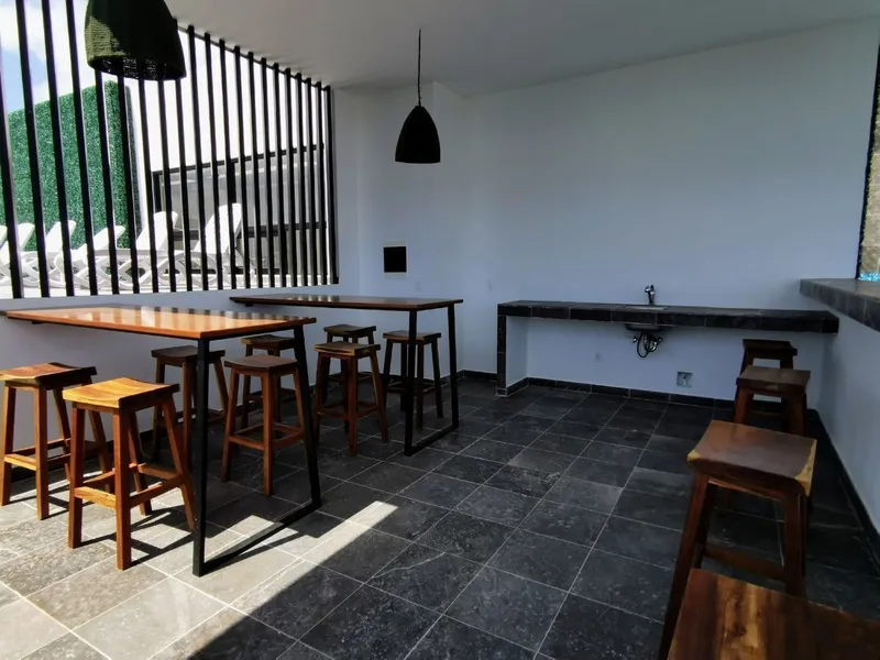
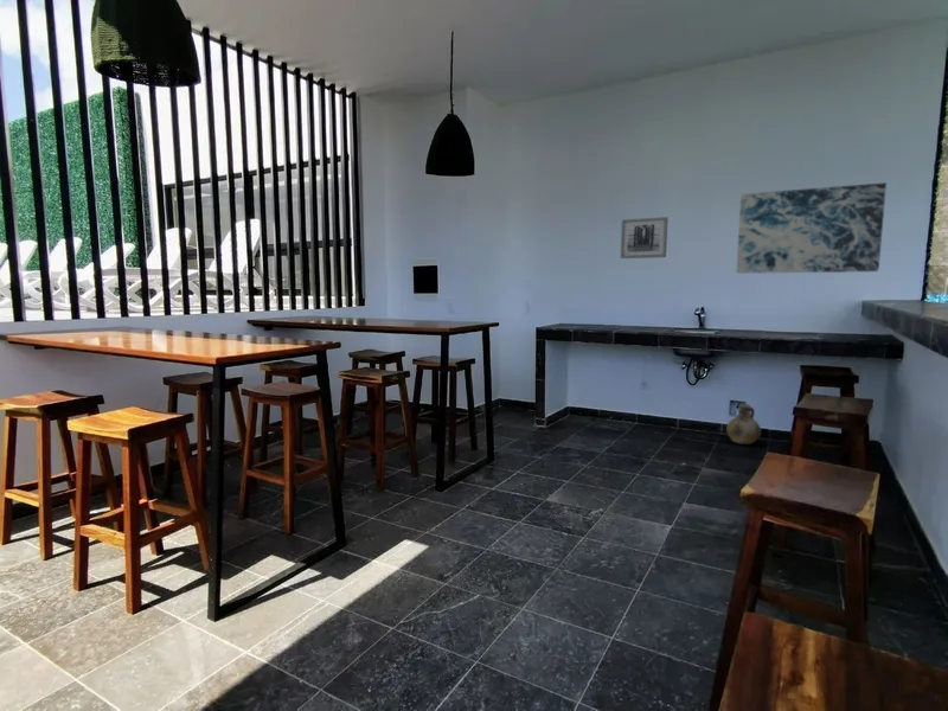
+ ceramic jug (743, 423)
+ wall art (806, 231)
+ wall art (643, 238)
